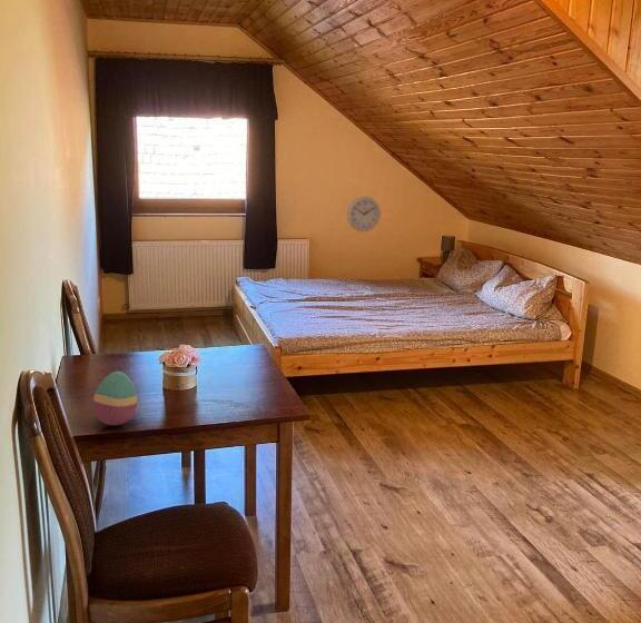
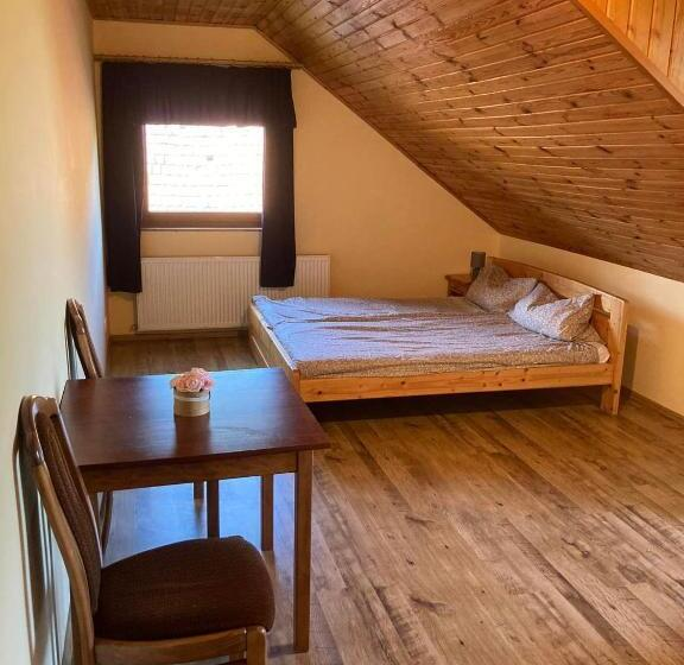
- wall clock (364, 214)
- decorative egg (115, 398)
